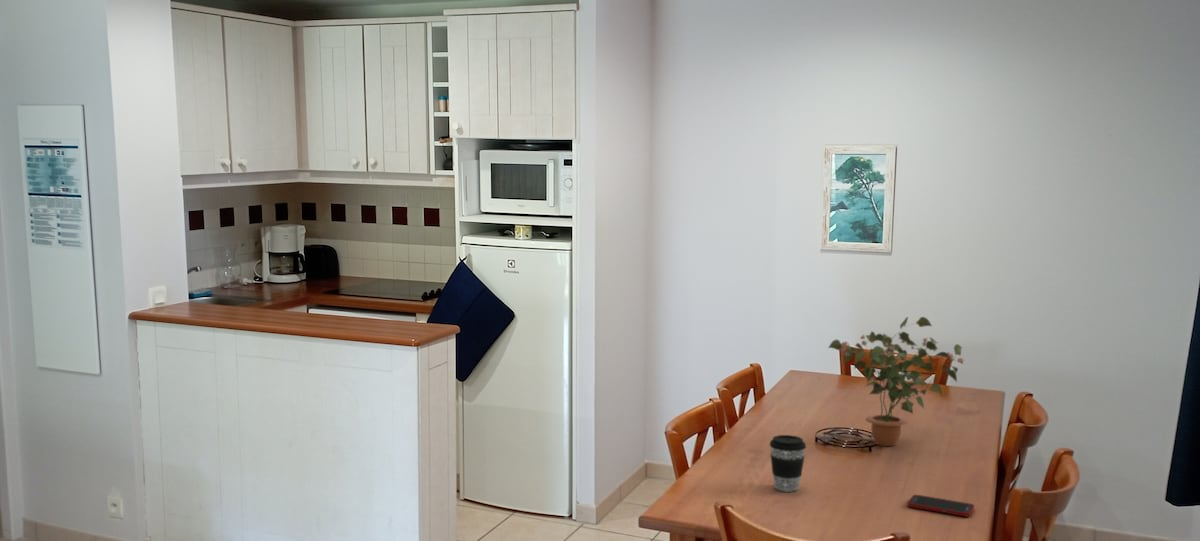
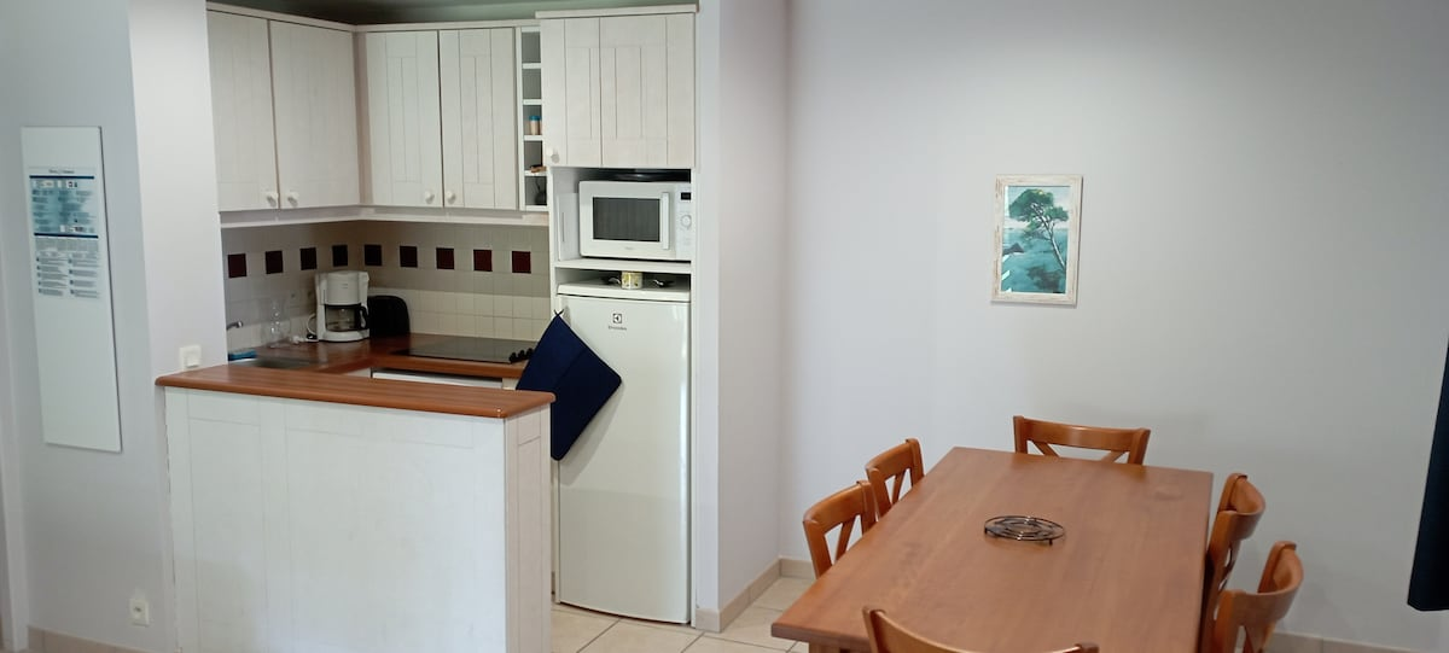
- cell phone (940, 505)
- coffee cup (787, 463)
- potted plant (889, 380)
